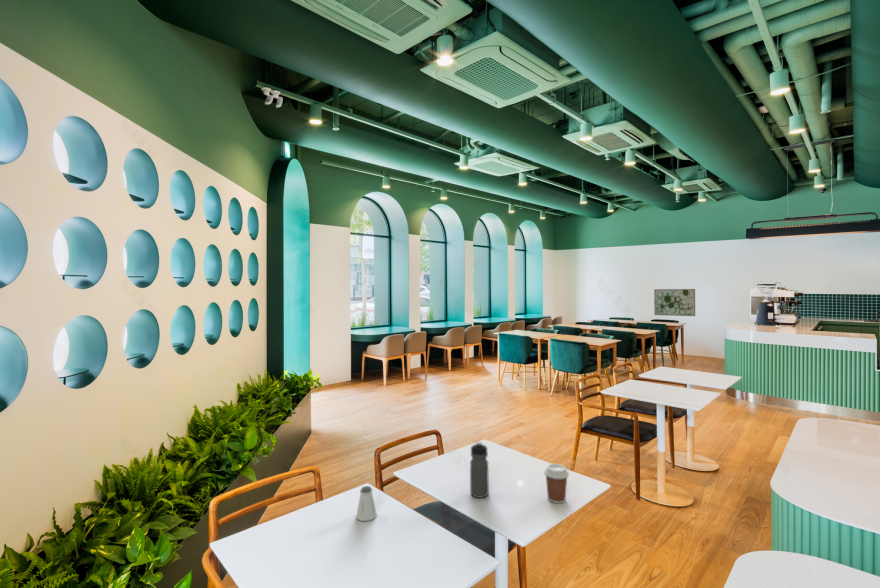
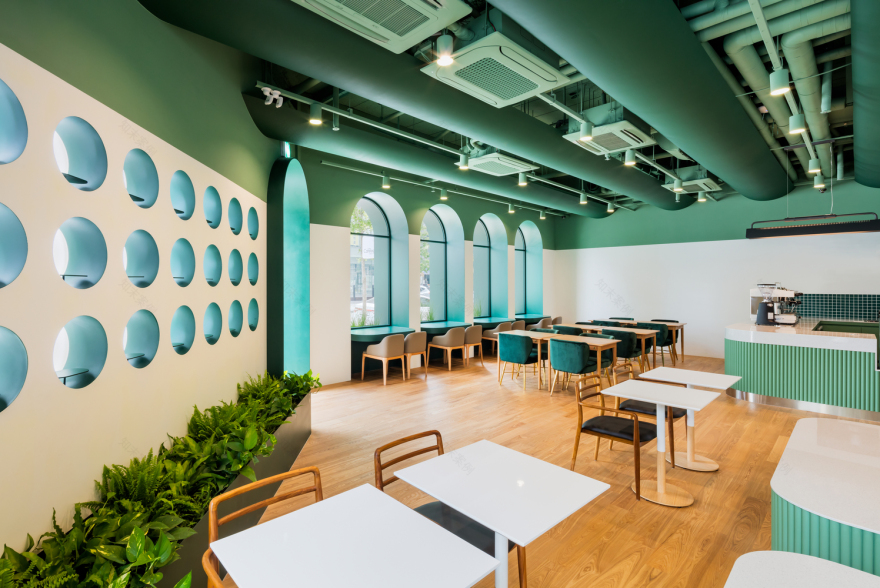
- wall art (674, 302)
- coffee cup (556, 483)
- water bottle (479, 468)
- saltshaker (366, 502)
